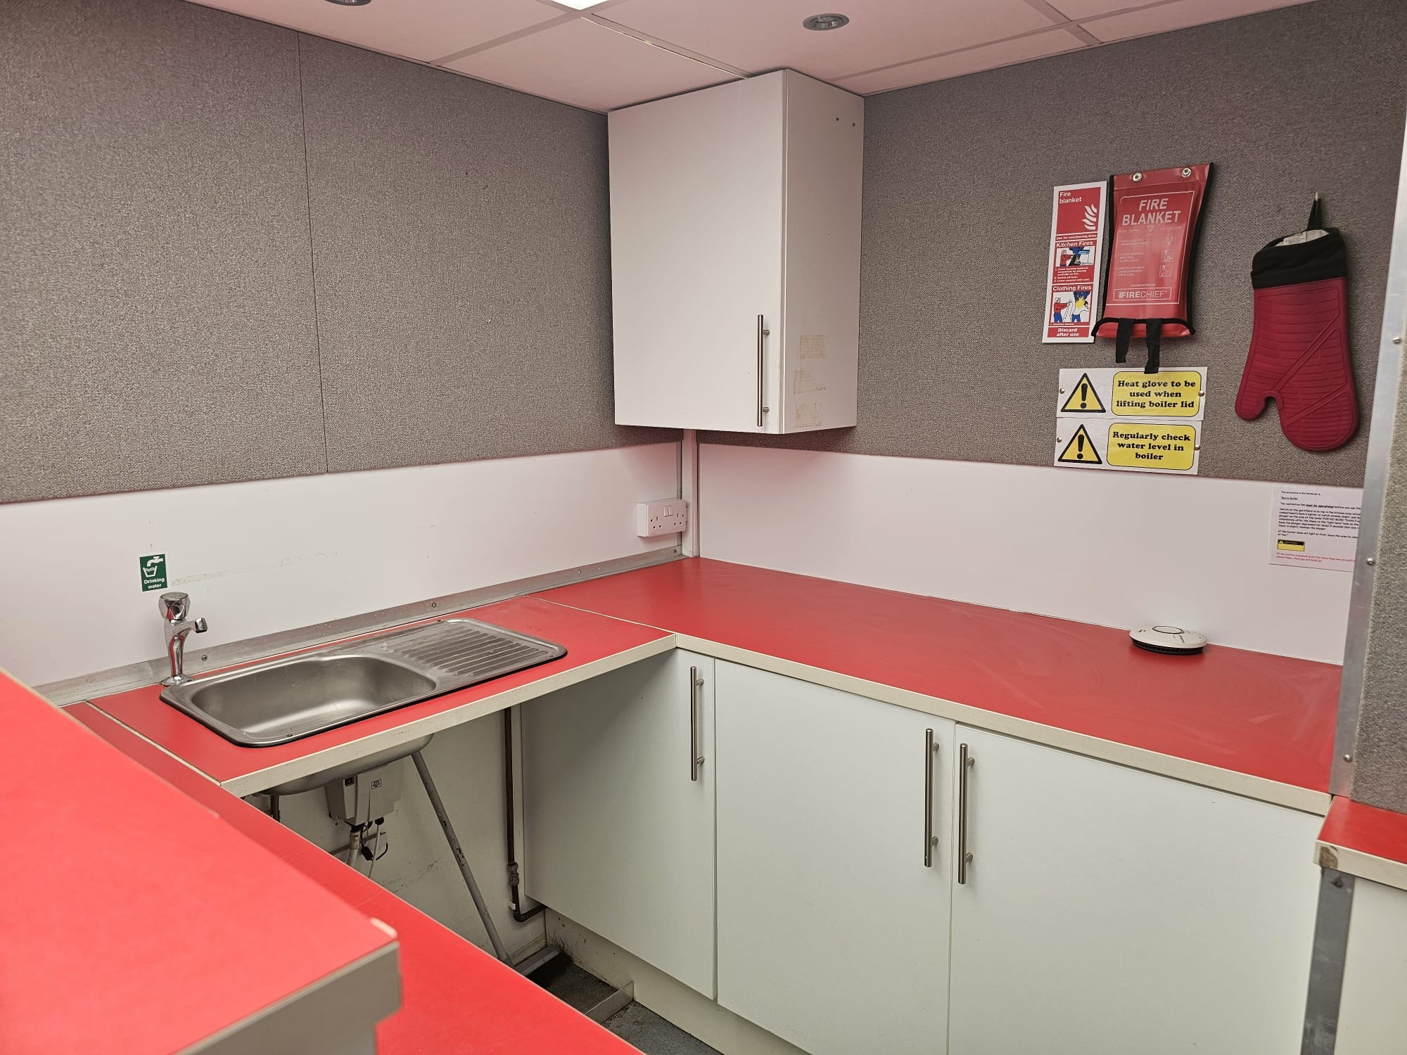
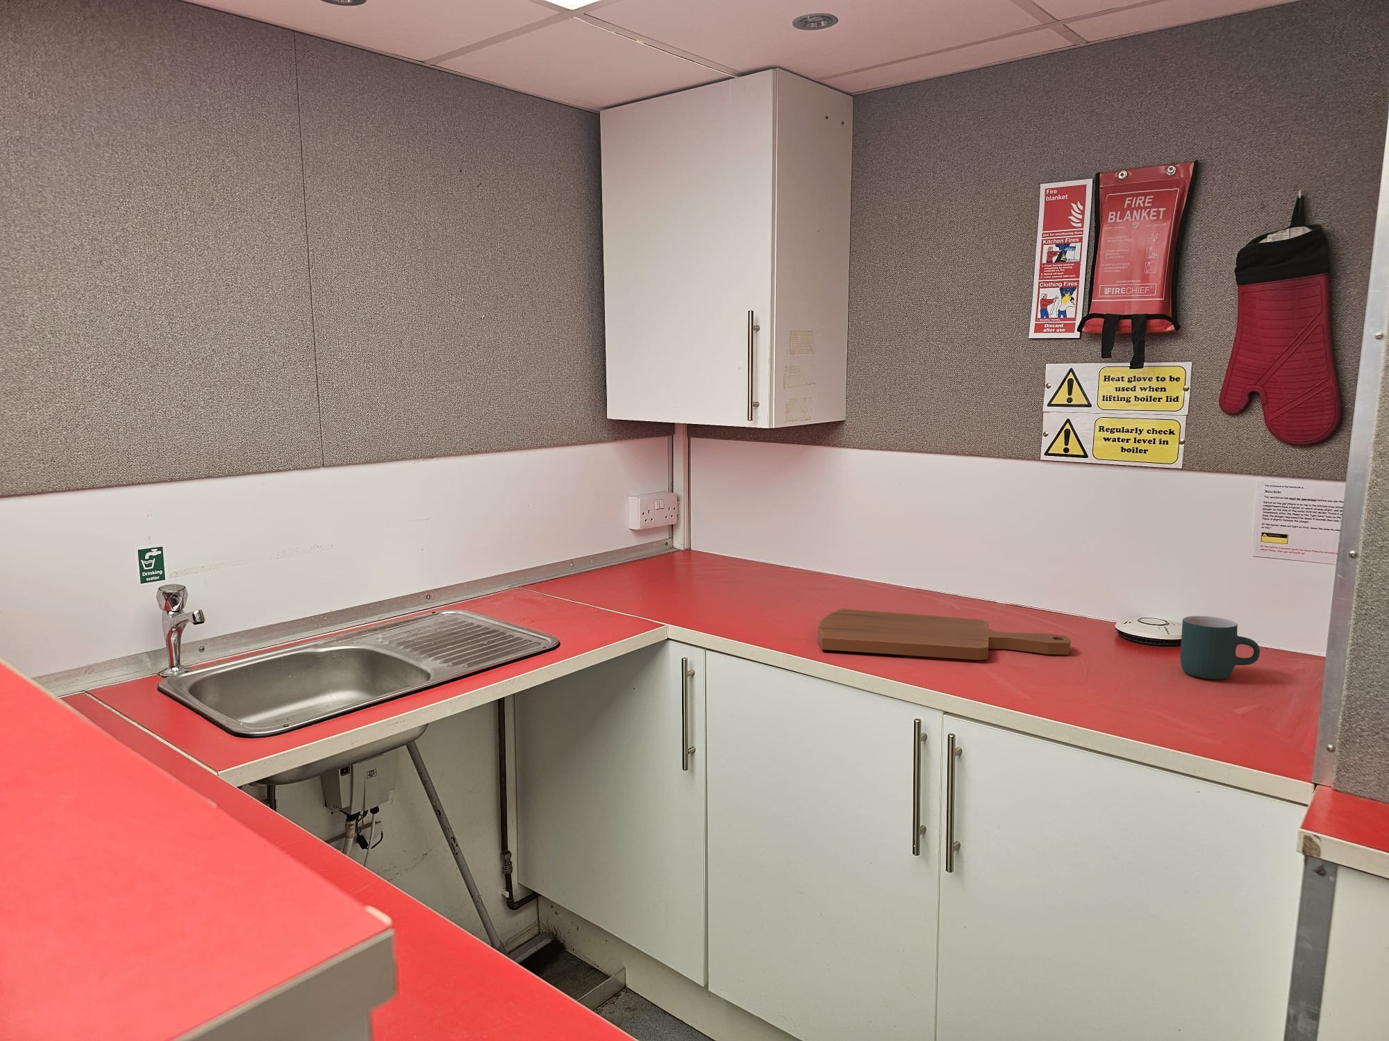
+ mug (1217, 647)
+ cutting board (920, 633)
